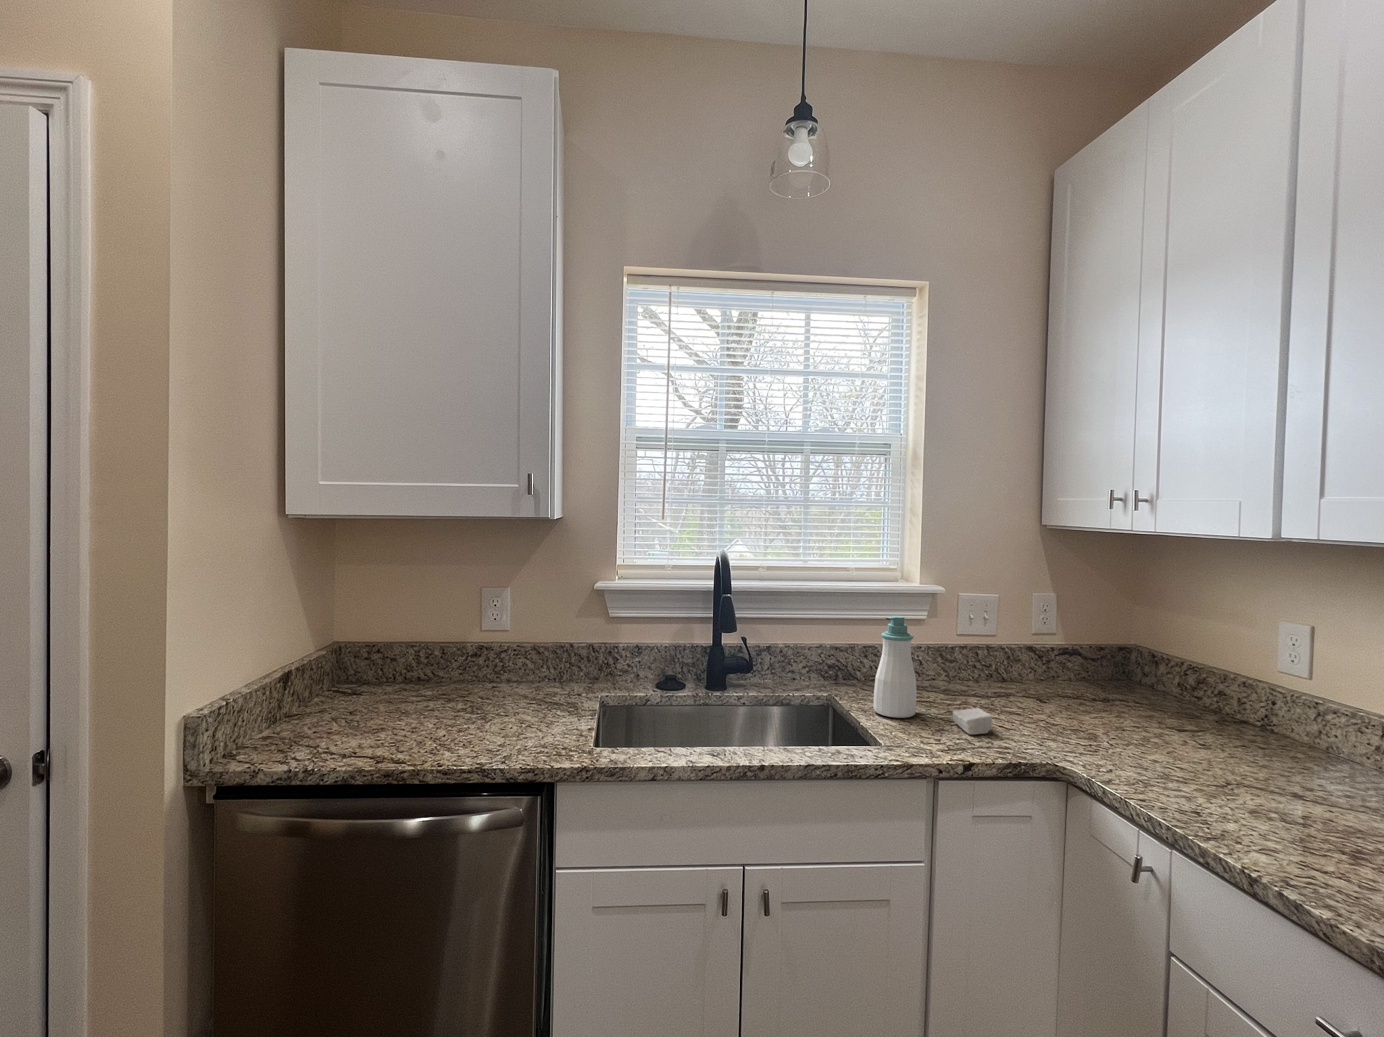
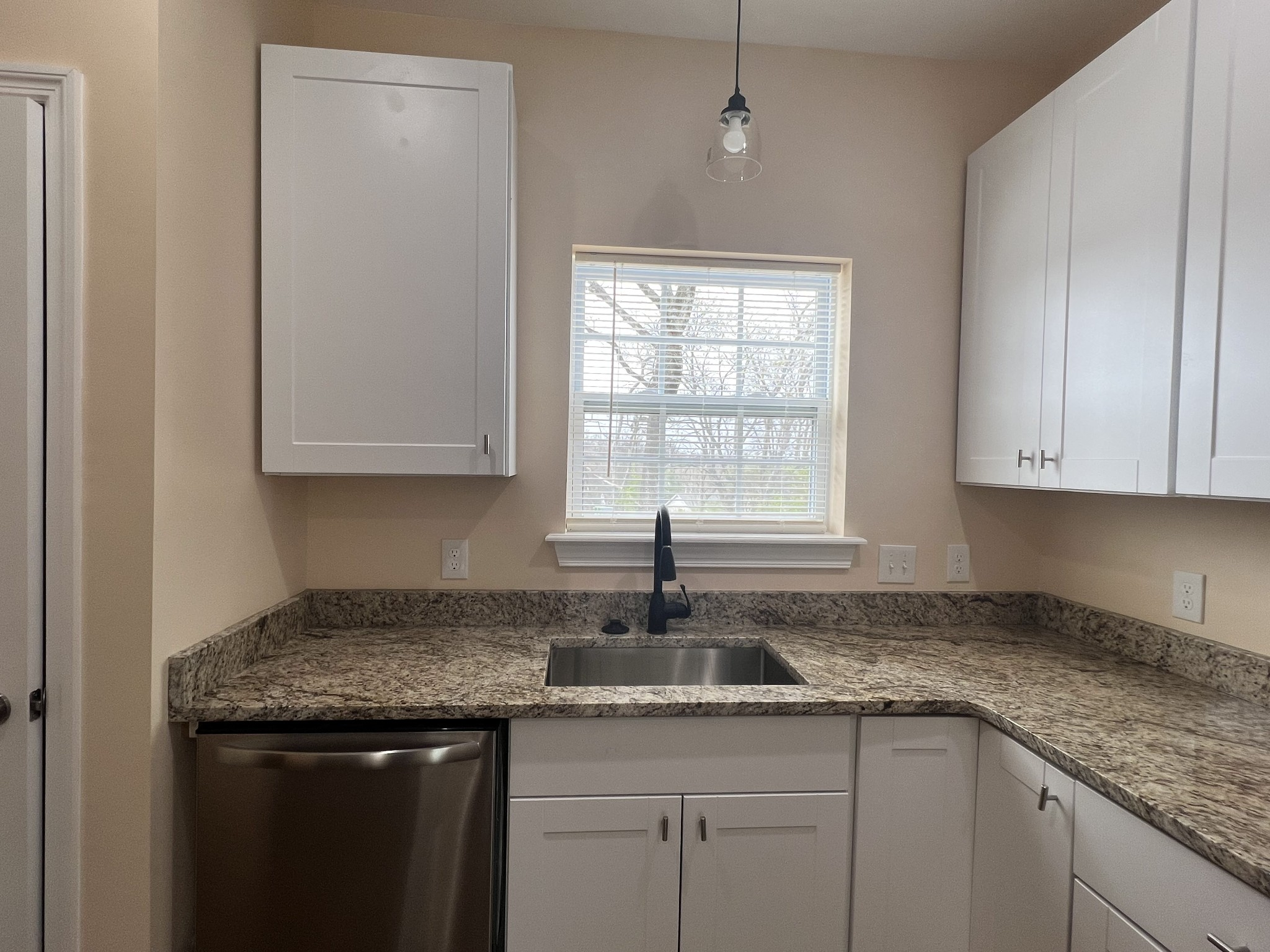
- soap bottle (896, 664)
- soap bar (972, 718)
